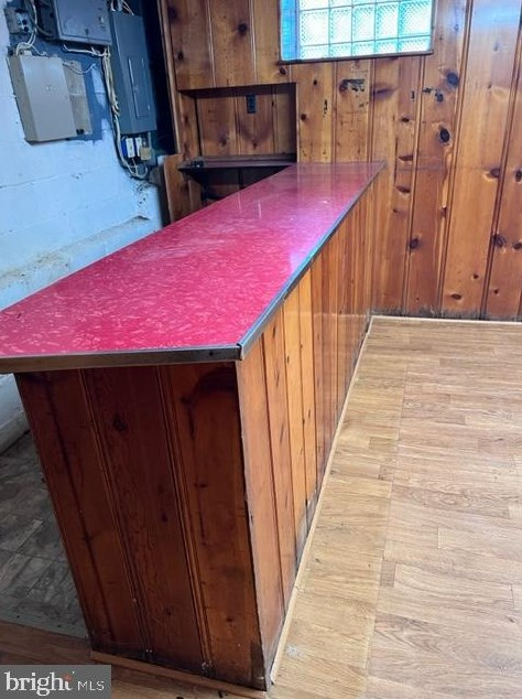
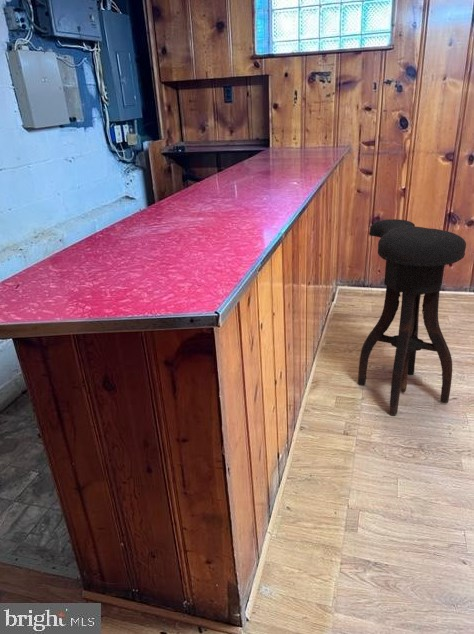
+ stool (405, 312)
